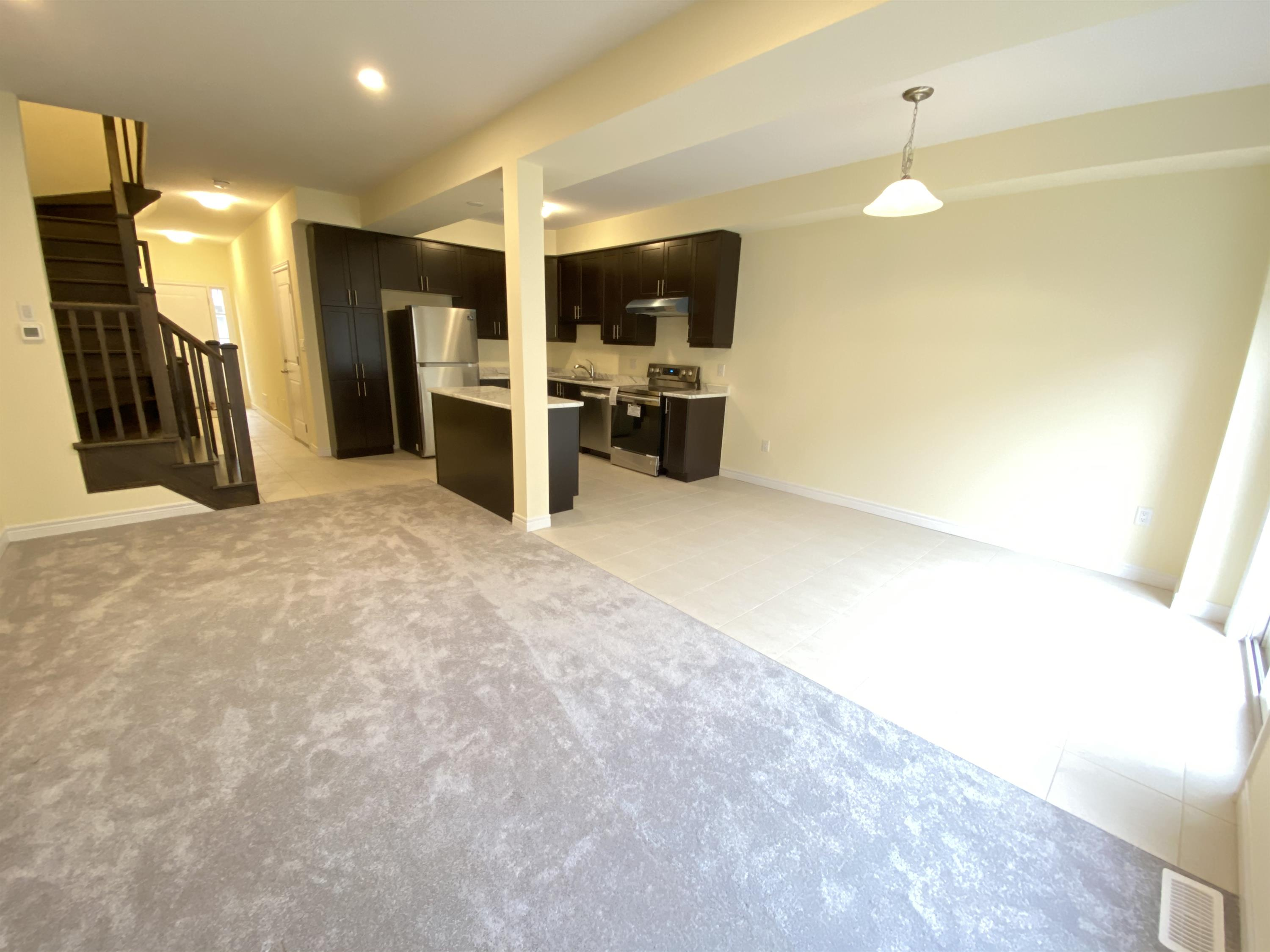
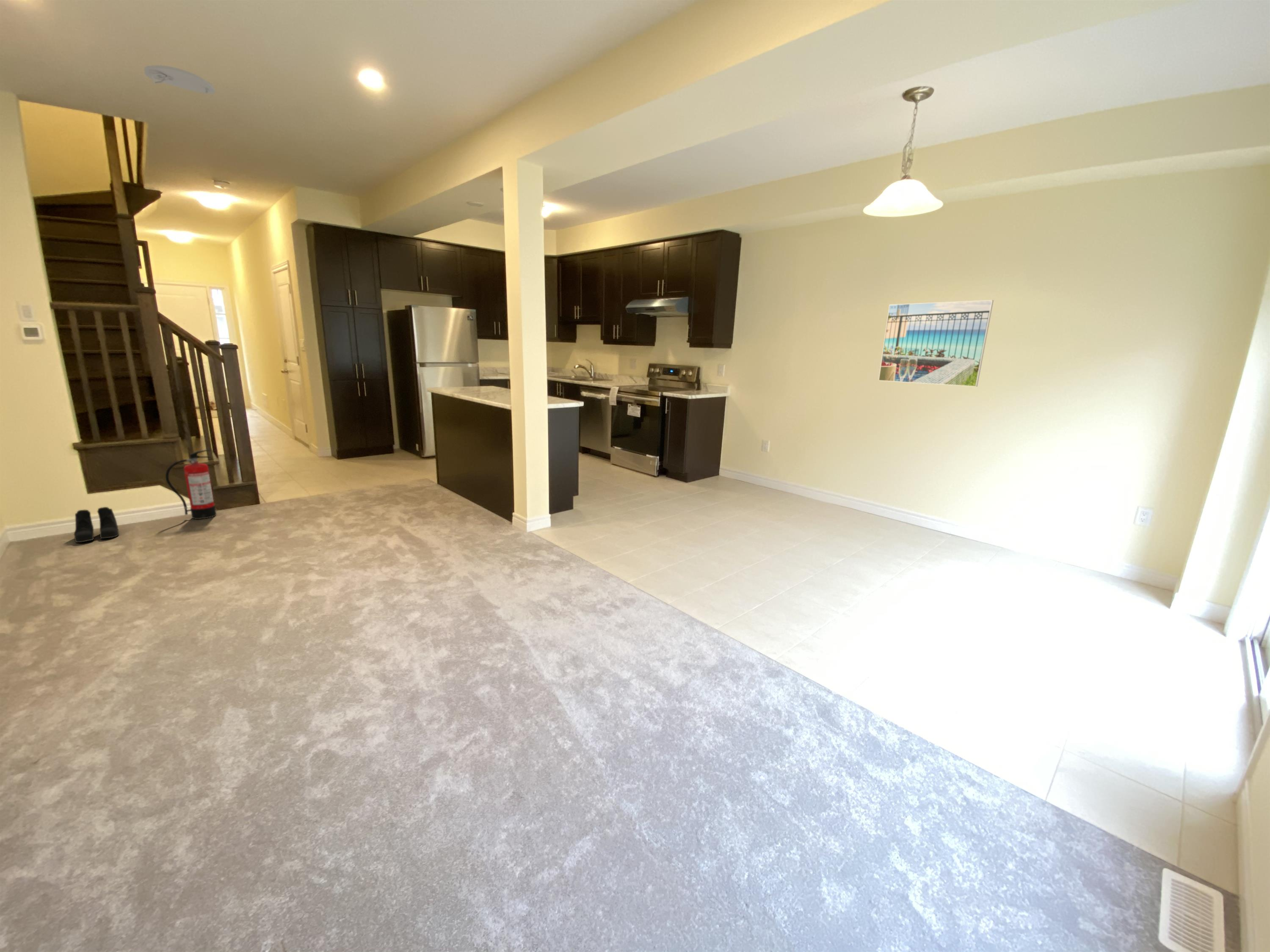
+ smoke detector (181, 82)
+ fire extinguisher (192, 484)
+ boots (92, 524)
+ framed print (931, 344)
